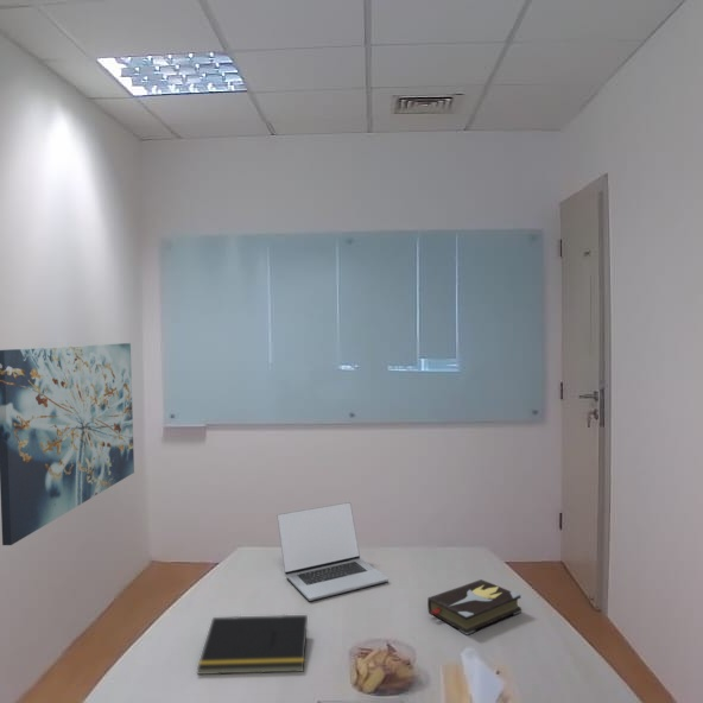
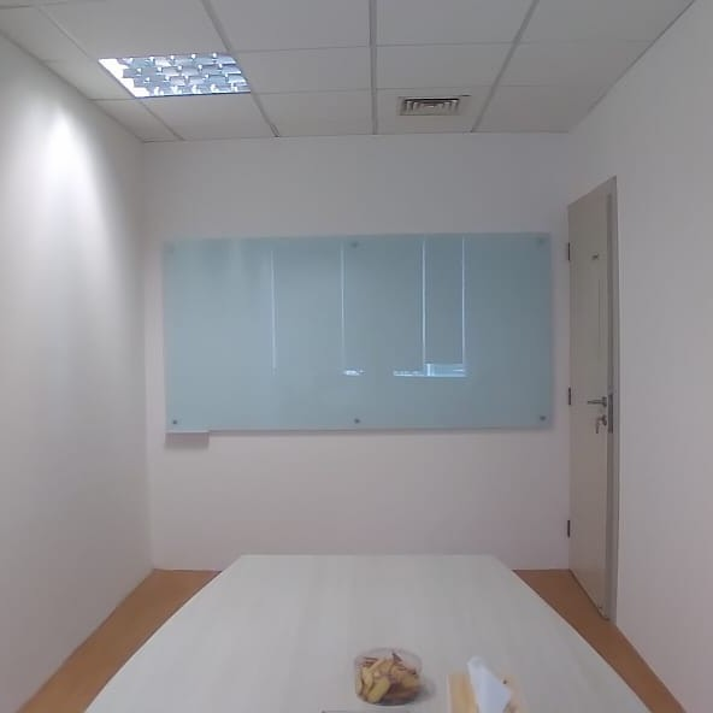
- laptop (331, 546)
- wall art (78, 424)
- hardback book (474, 602)
- notepad (255, 642)
